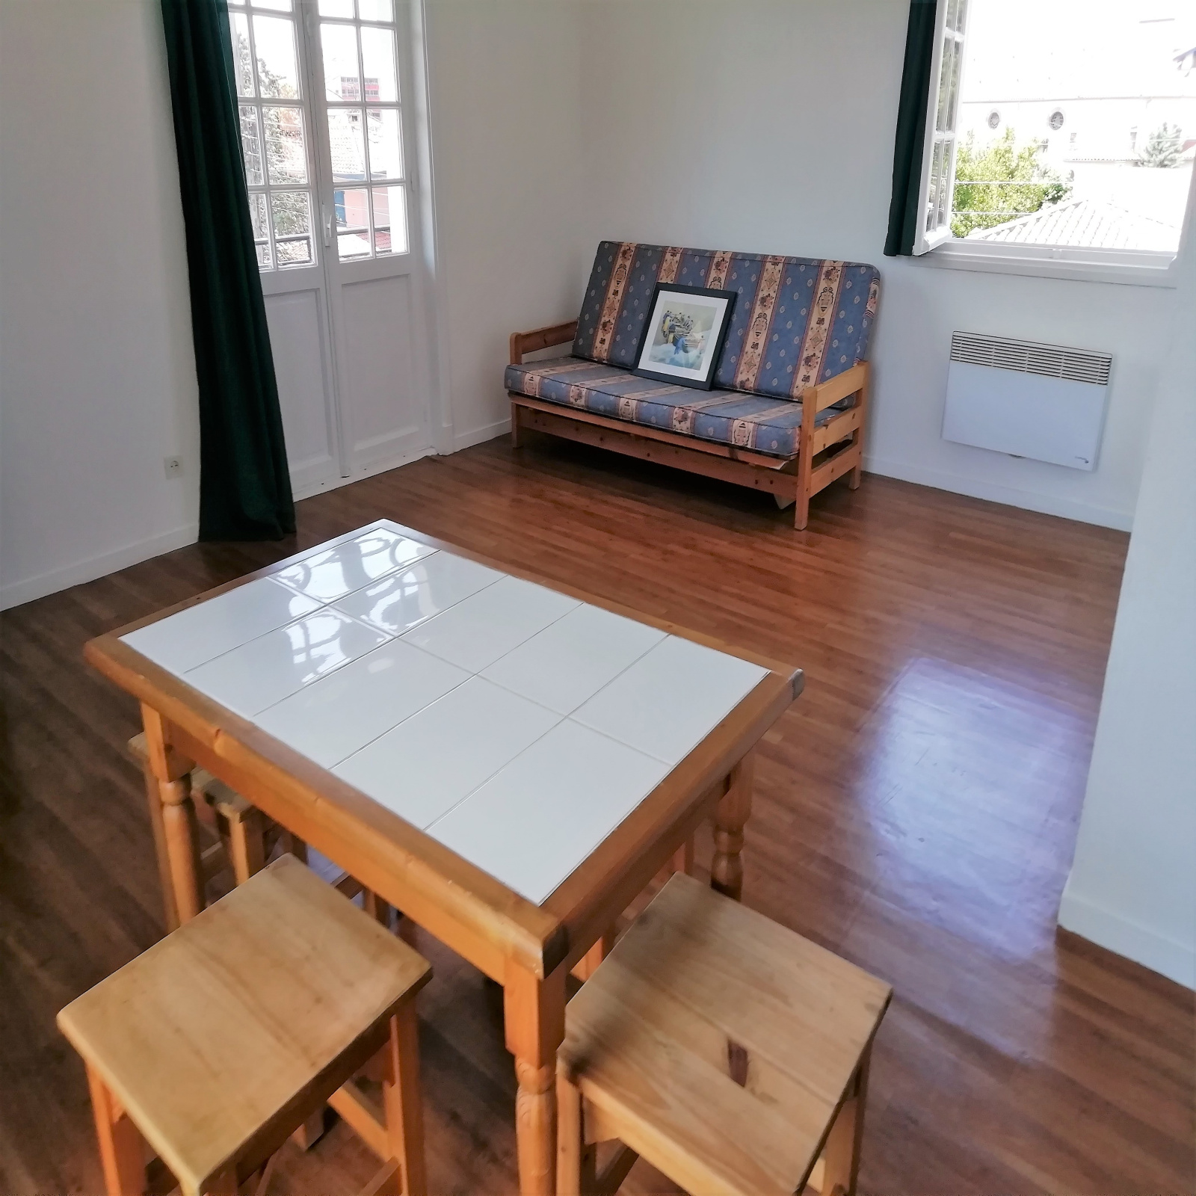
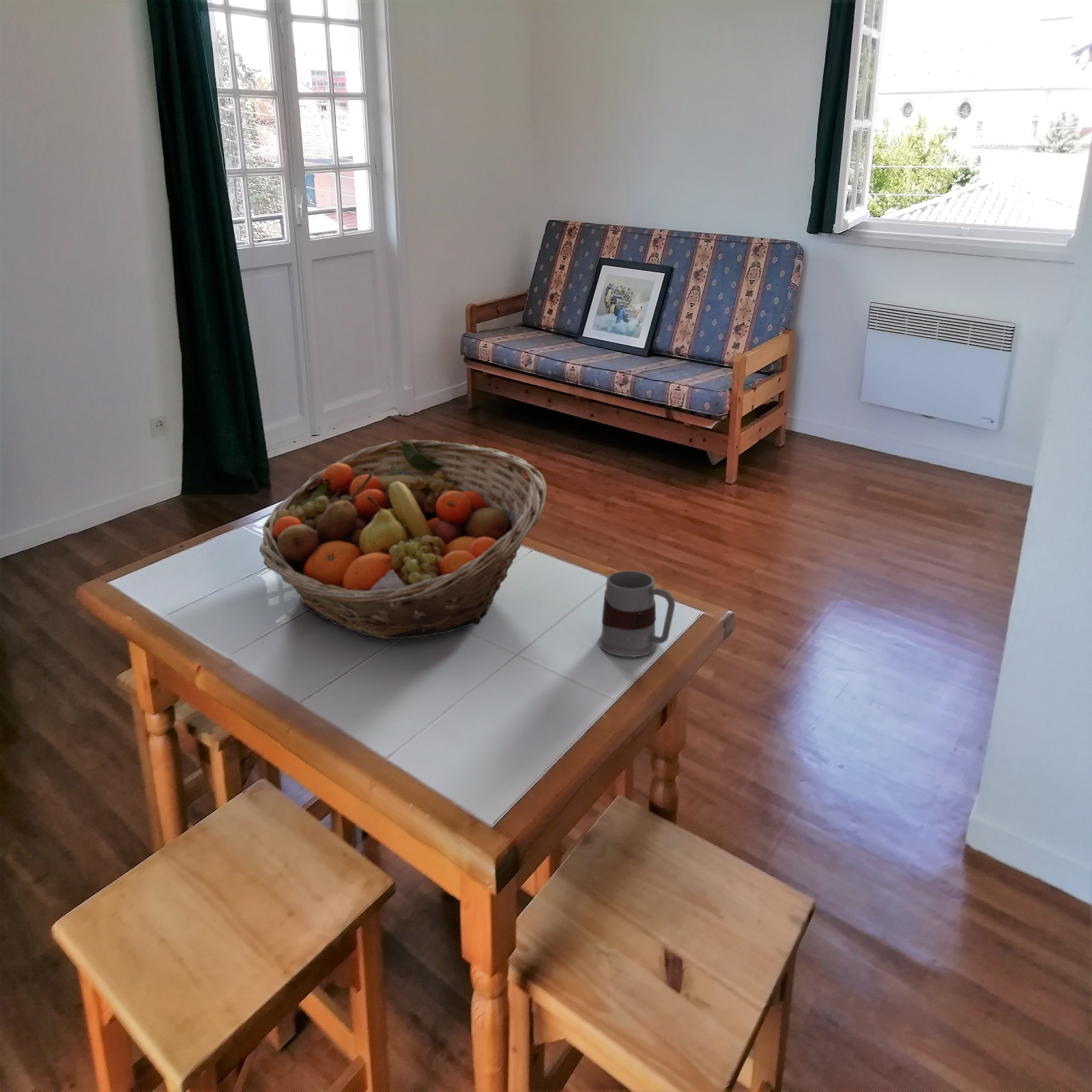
+ mug (637, 614)
+ fruit basket (403, 532)
